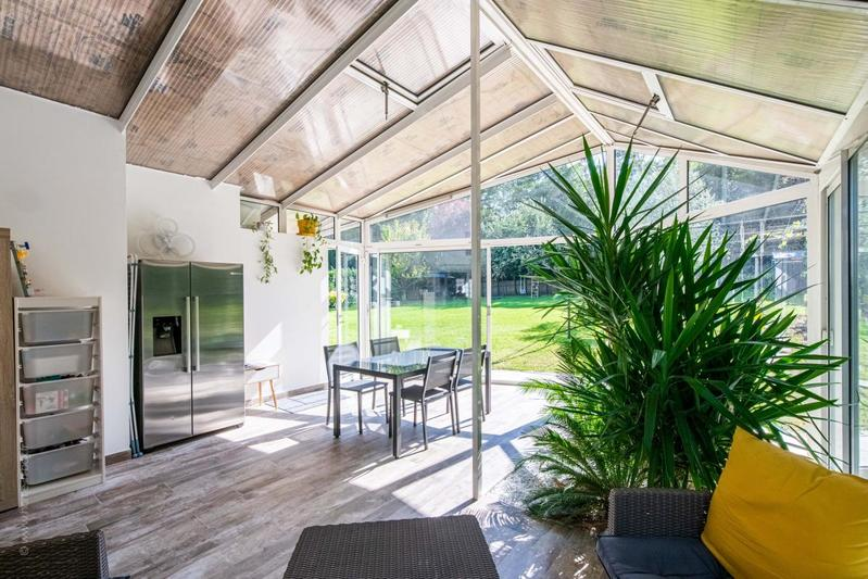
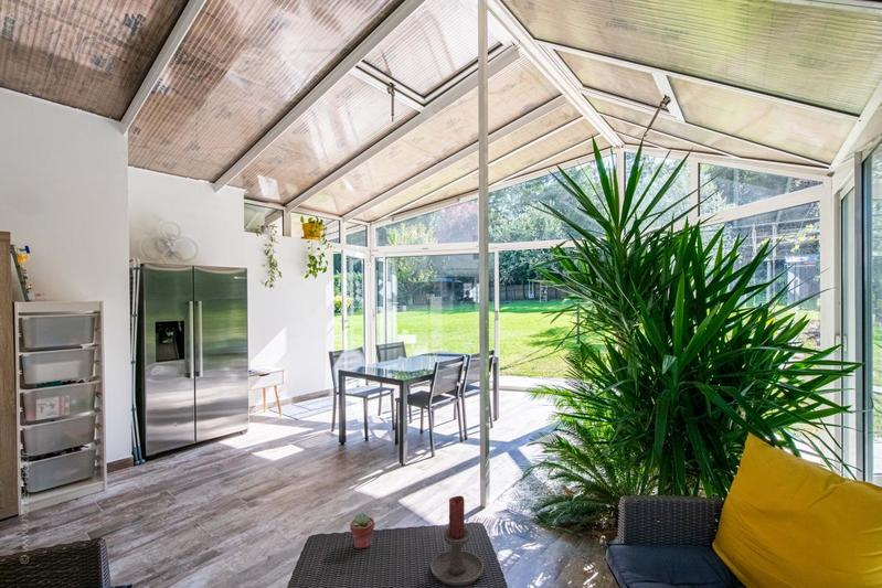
+ candle holder (455, 530)
+ potted succulent (362, 528)
